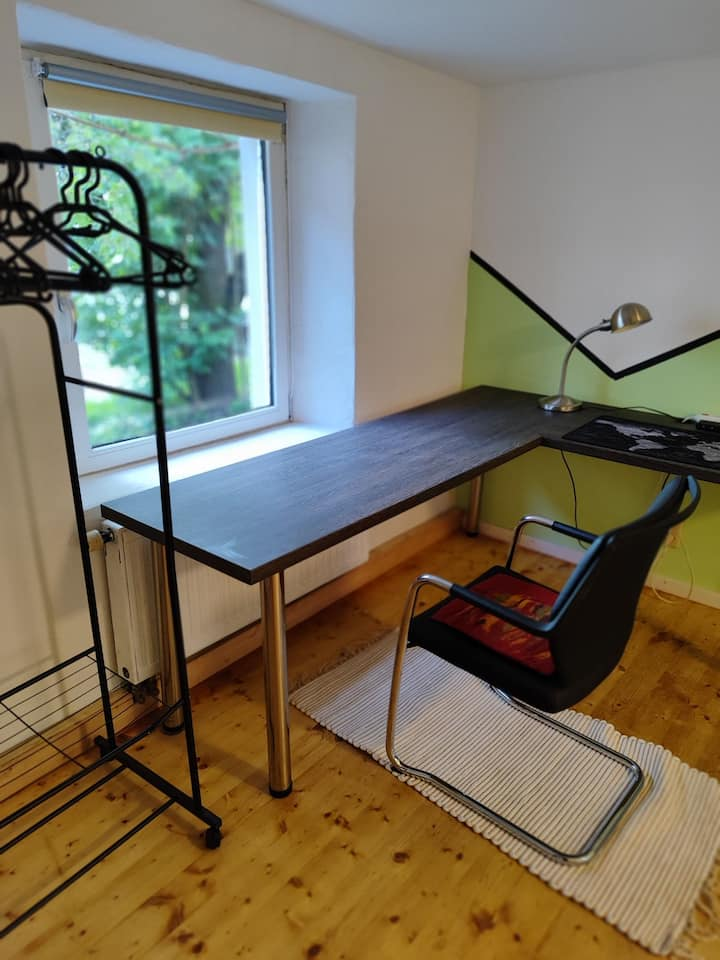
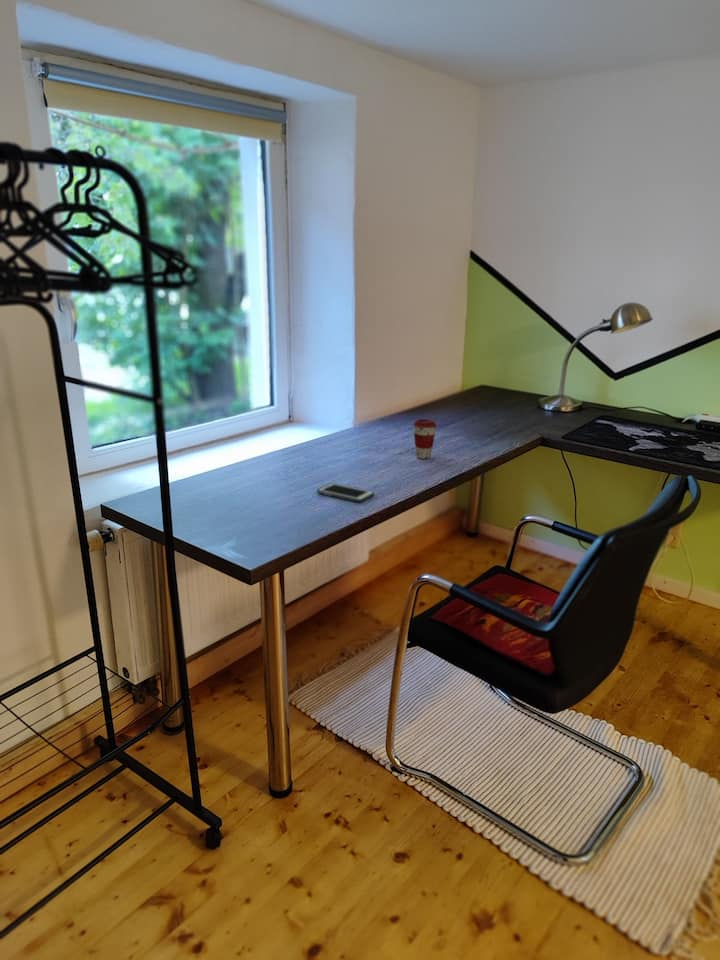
+ coffee cup (424, 438)
+ cell phone (345, 492)
